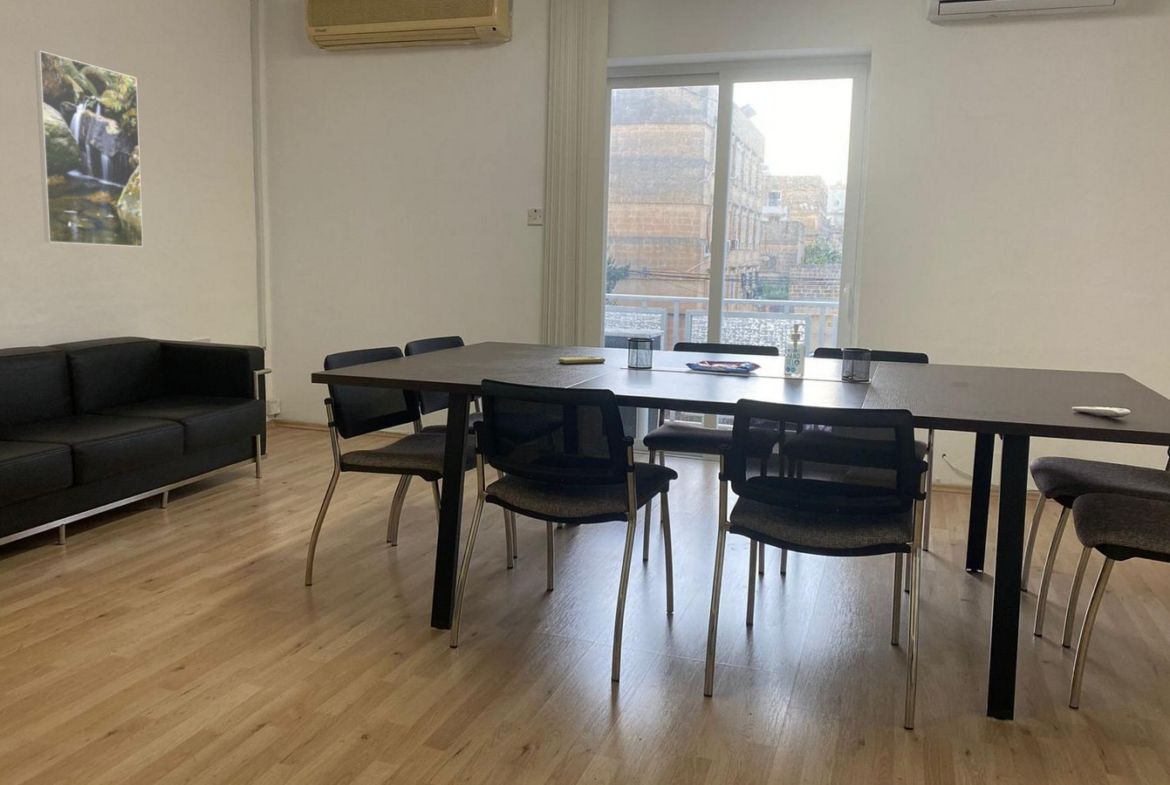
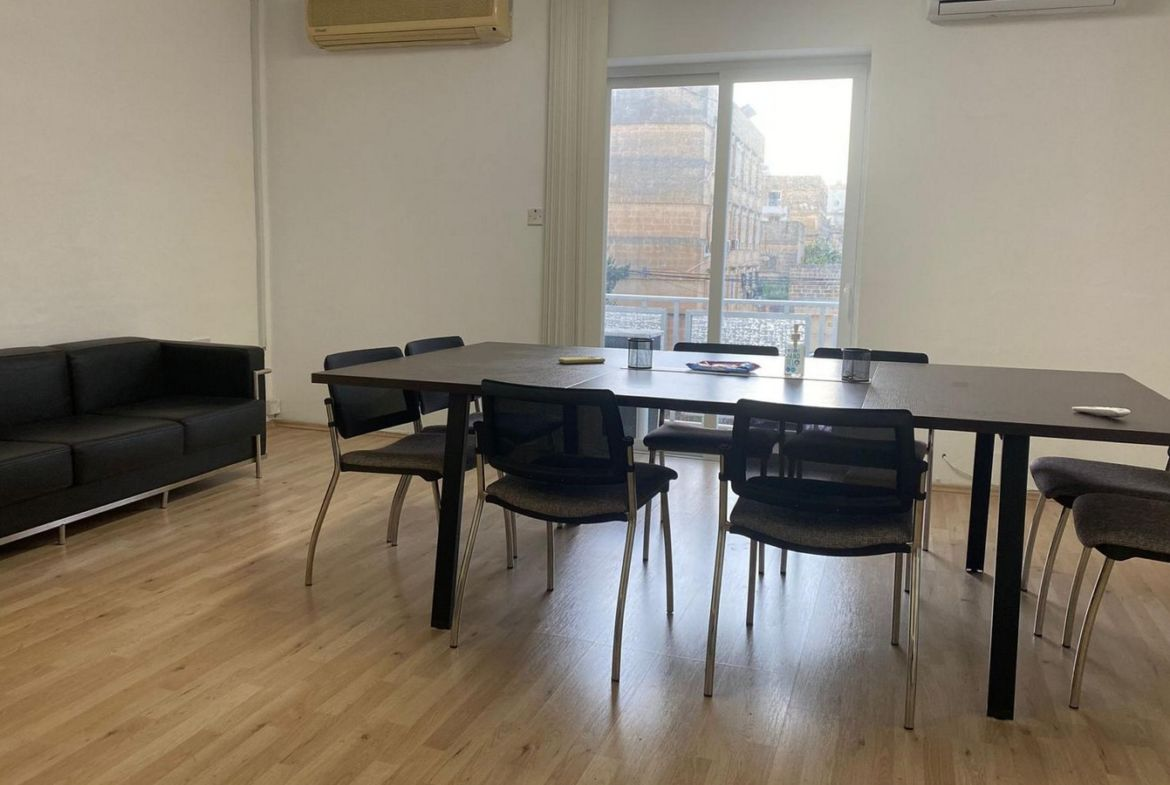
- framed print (92, 156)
